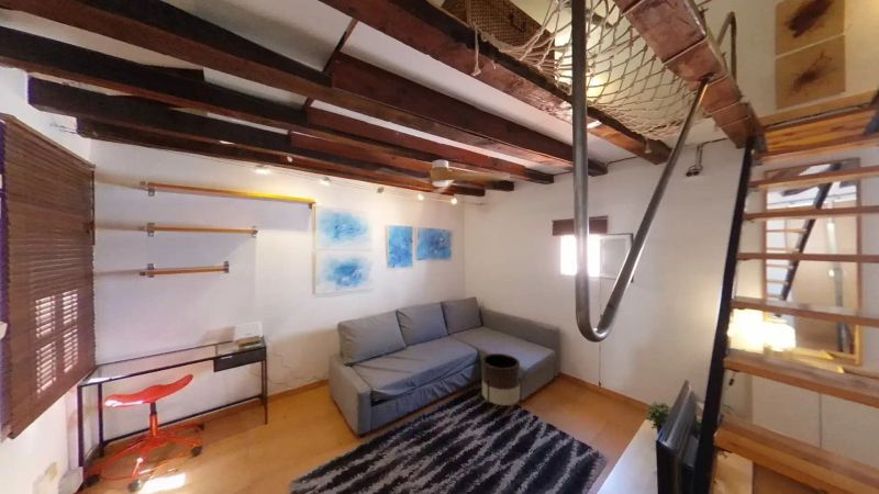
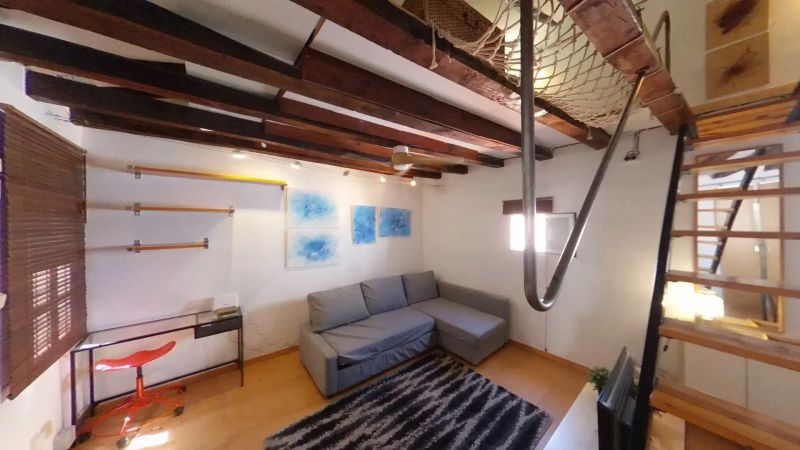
- planter (500, 385)
